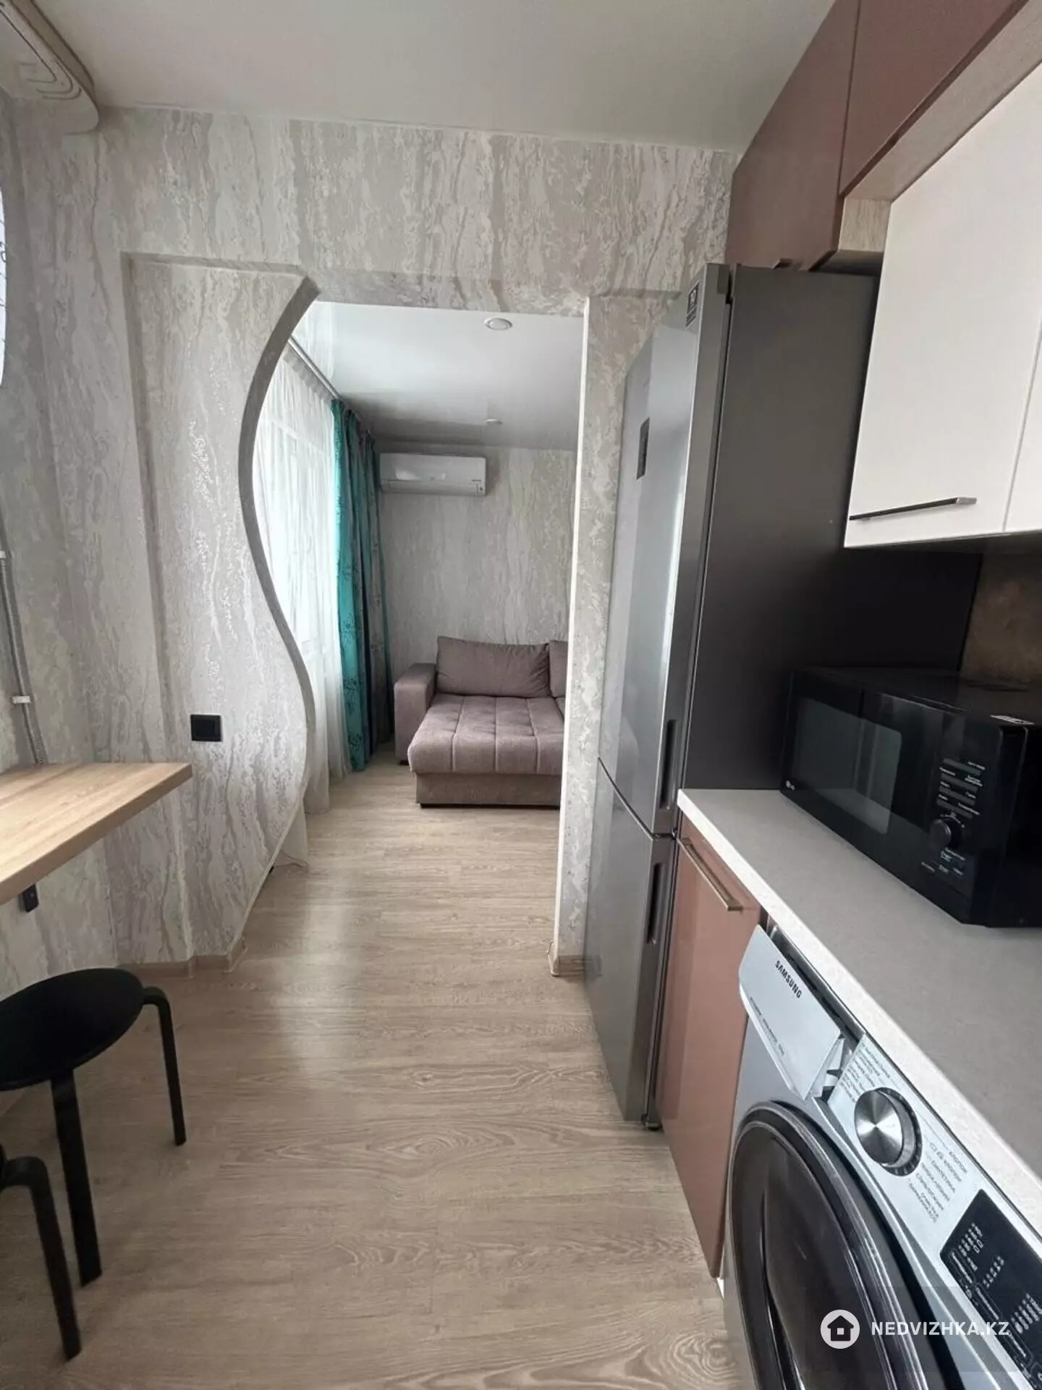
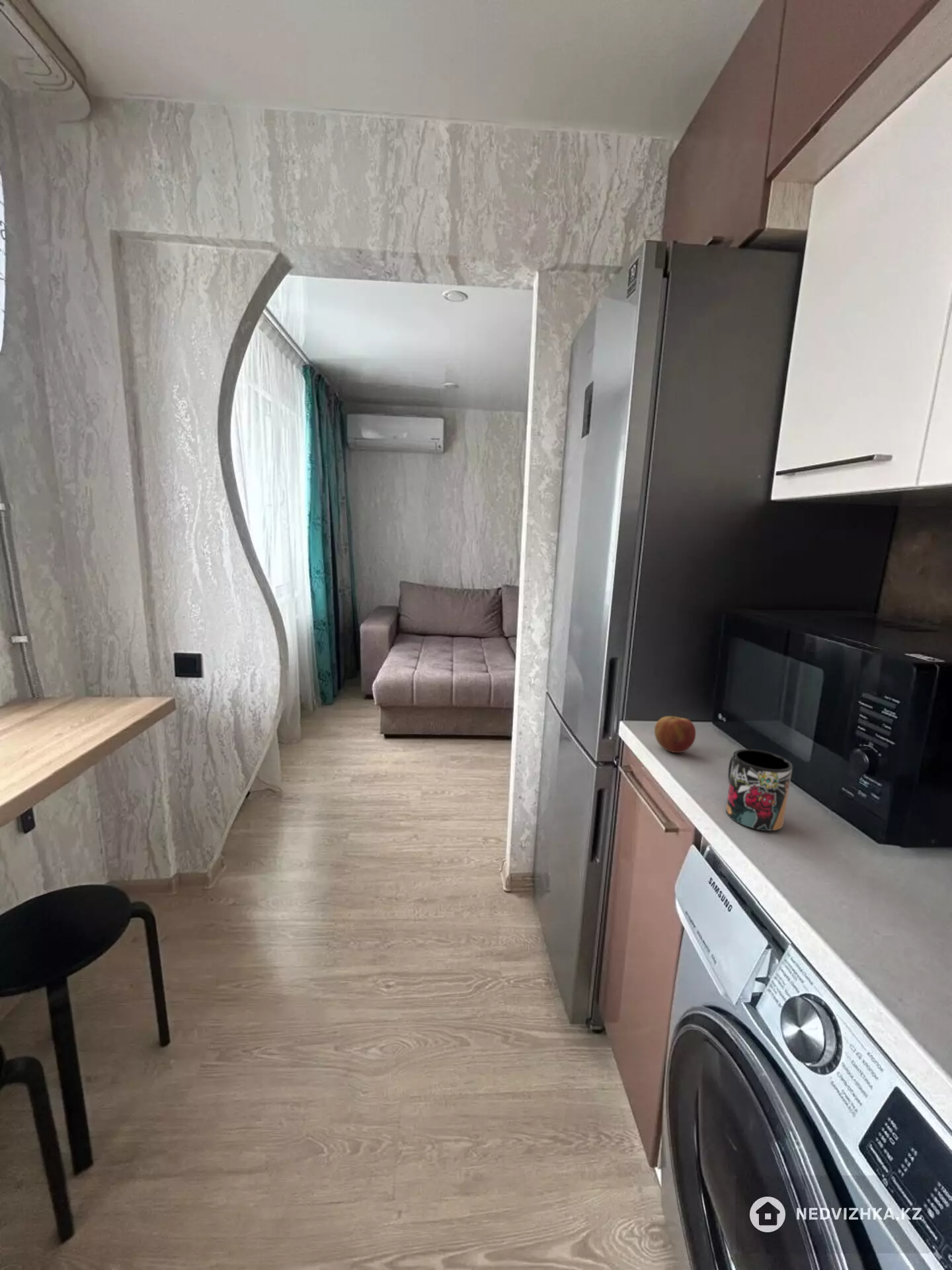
+ mug (751, 783)
+ apple (674, 731)
